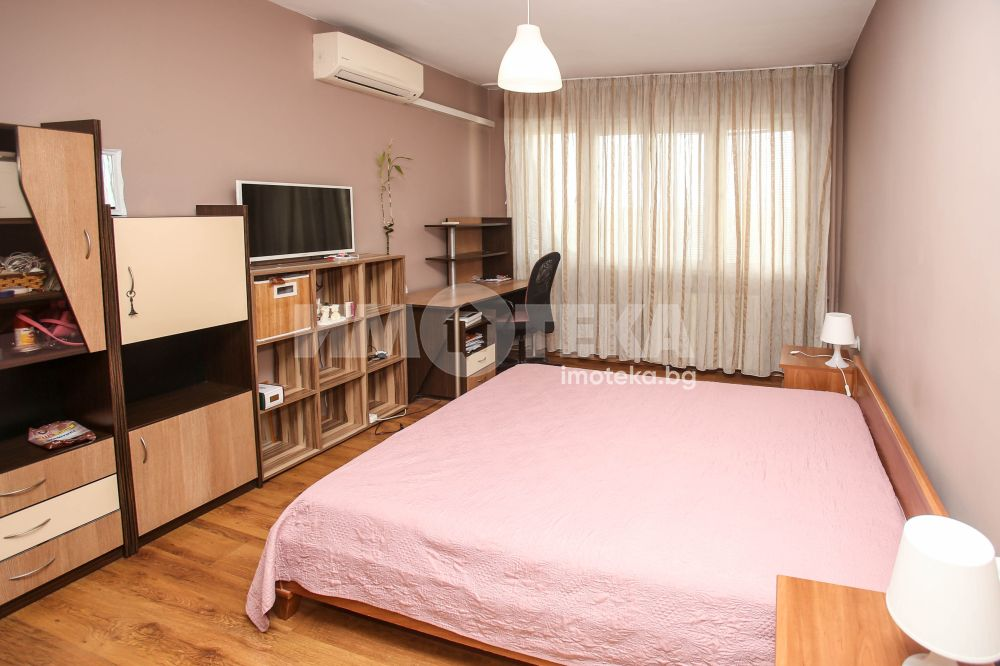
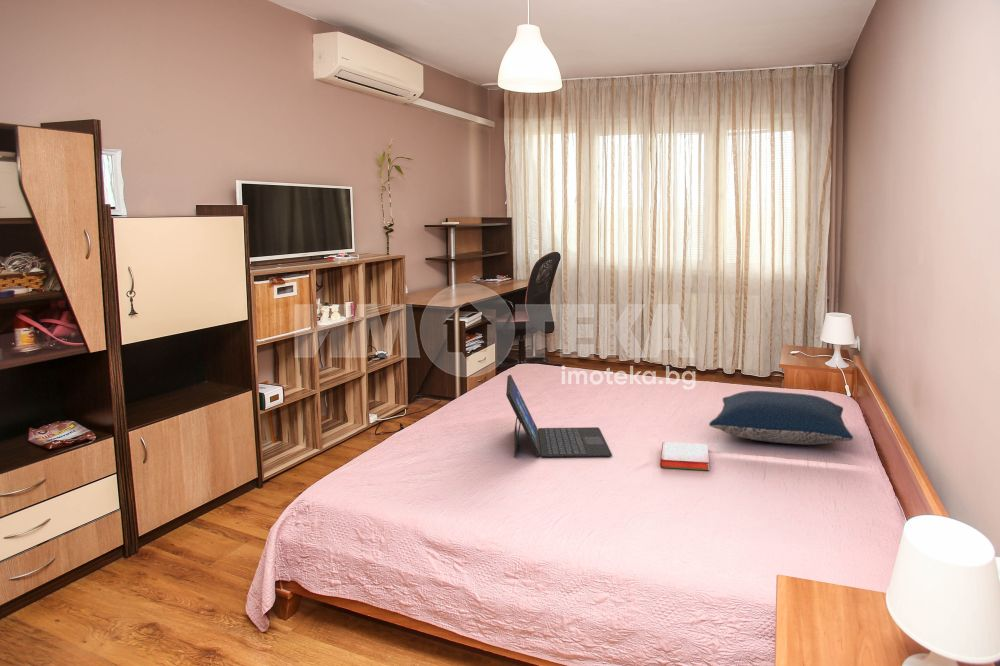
+ pillow (779, 416)
+ laptop (556, 428)
+ hardback book (684, 455)
